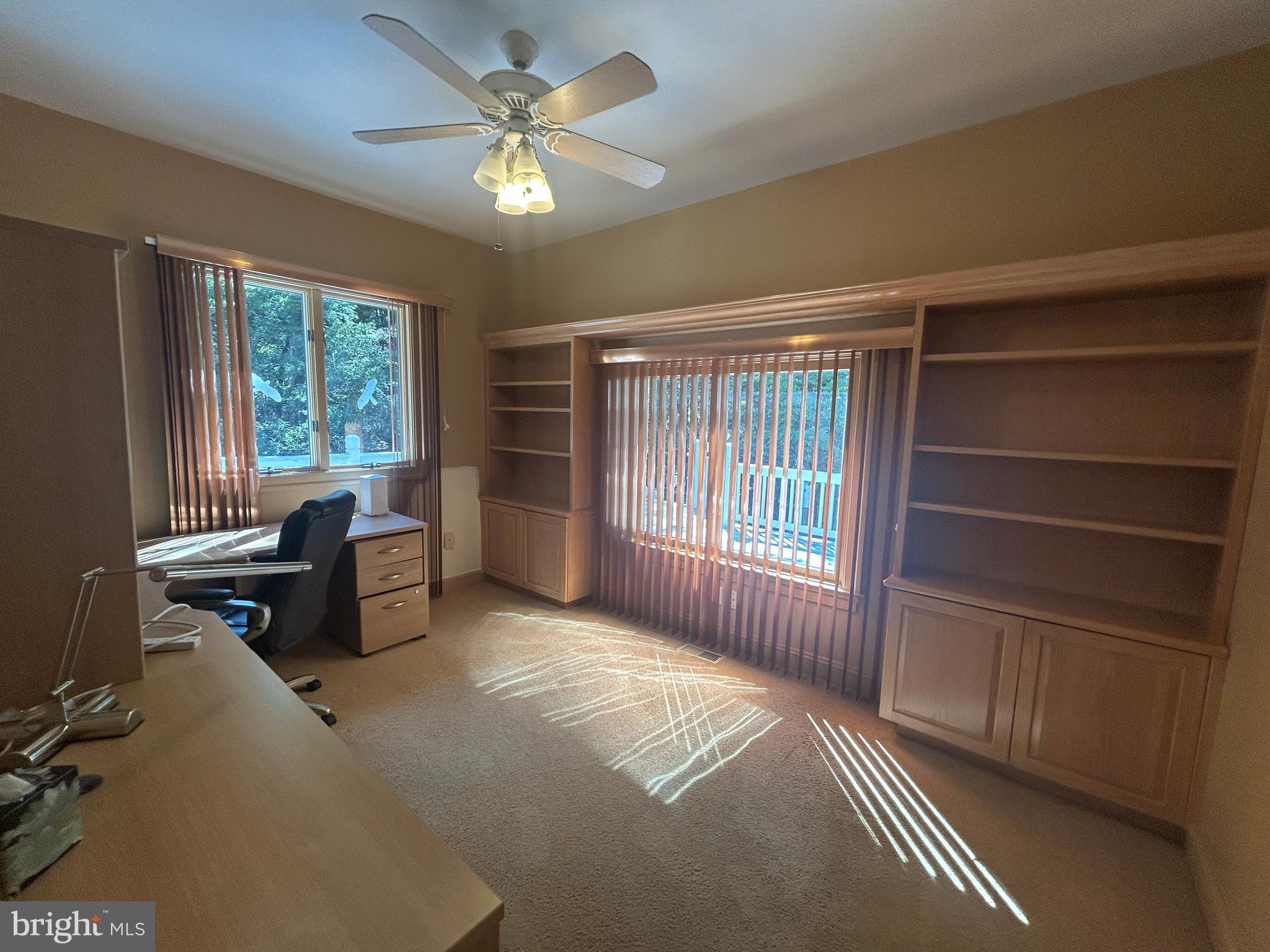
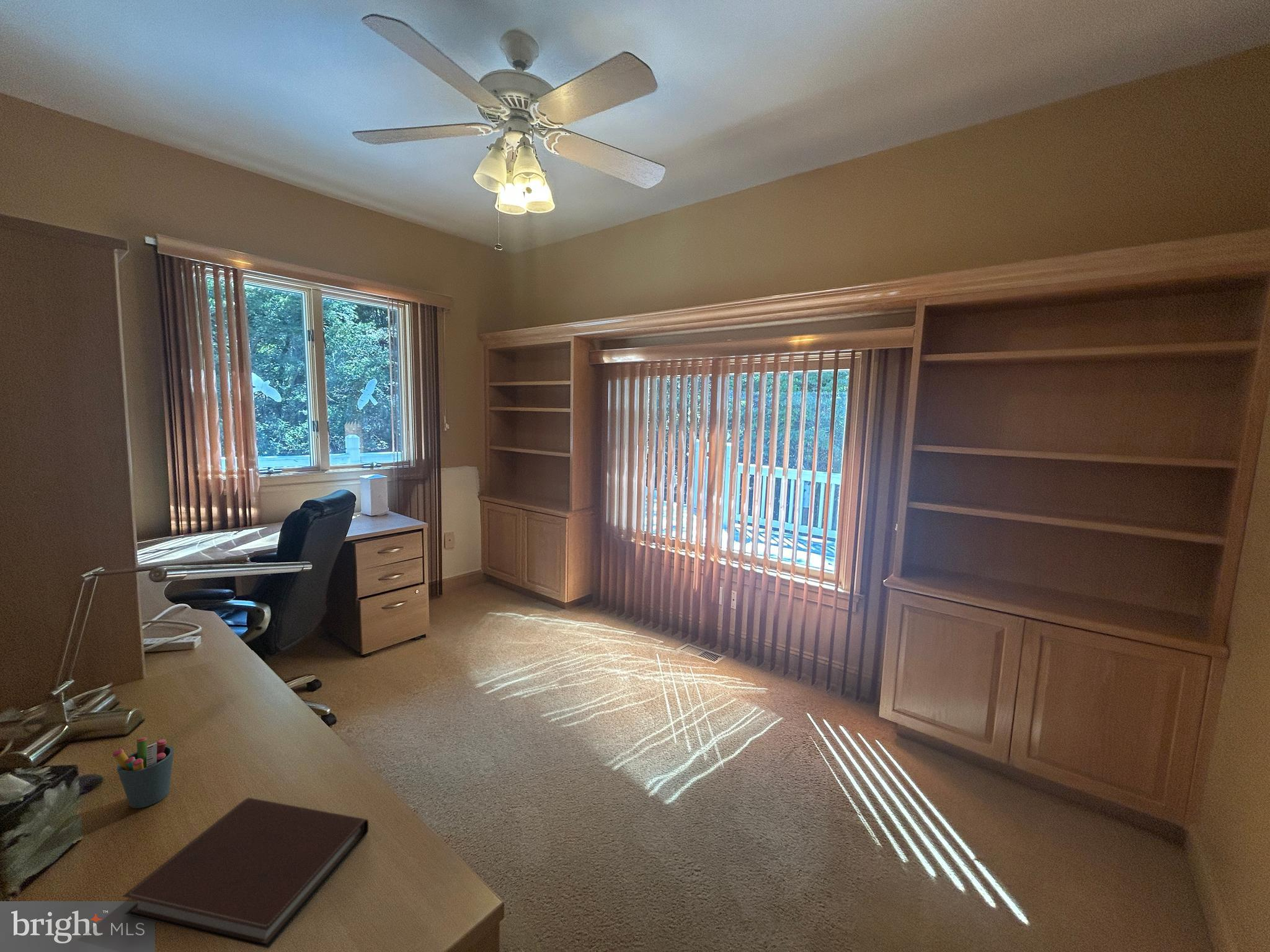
+ pen holder (146, 767)
+ notebook (257, 861)
